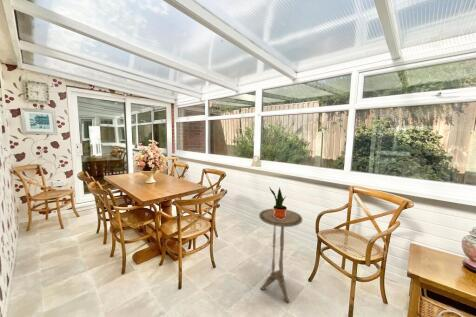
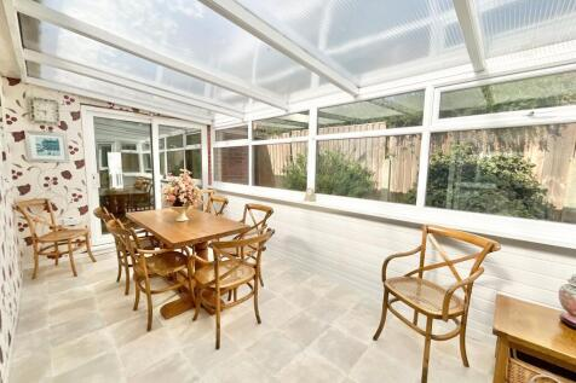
- side table (280, 253)
- potted plant (277, 201)
